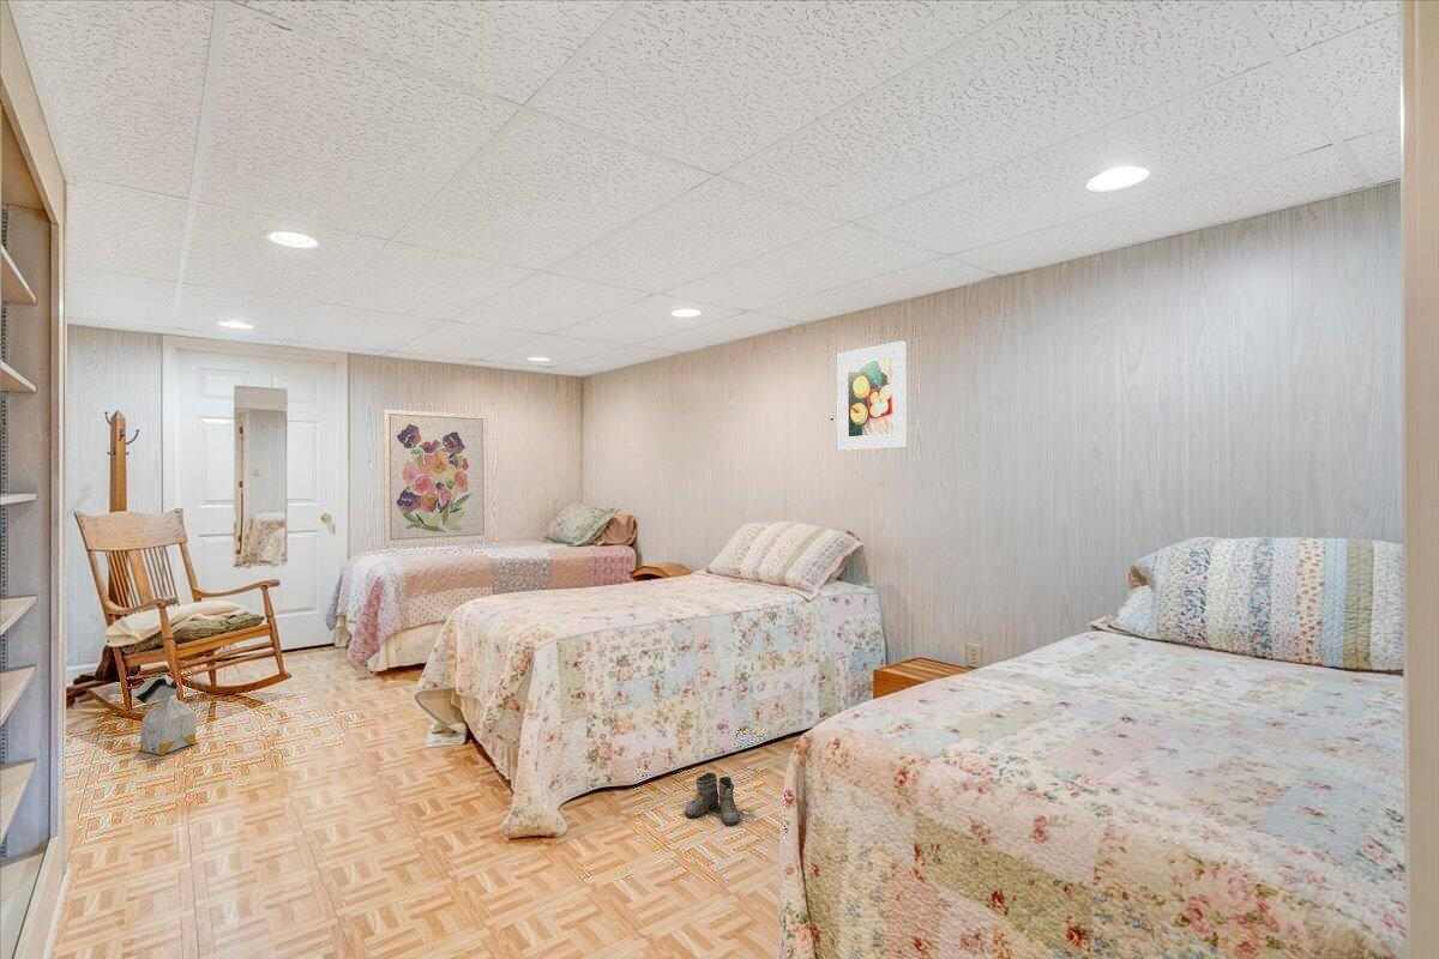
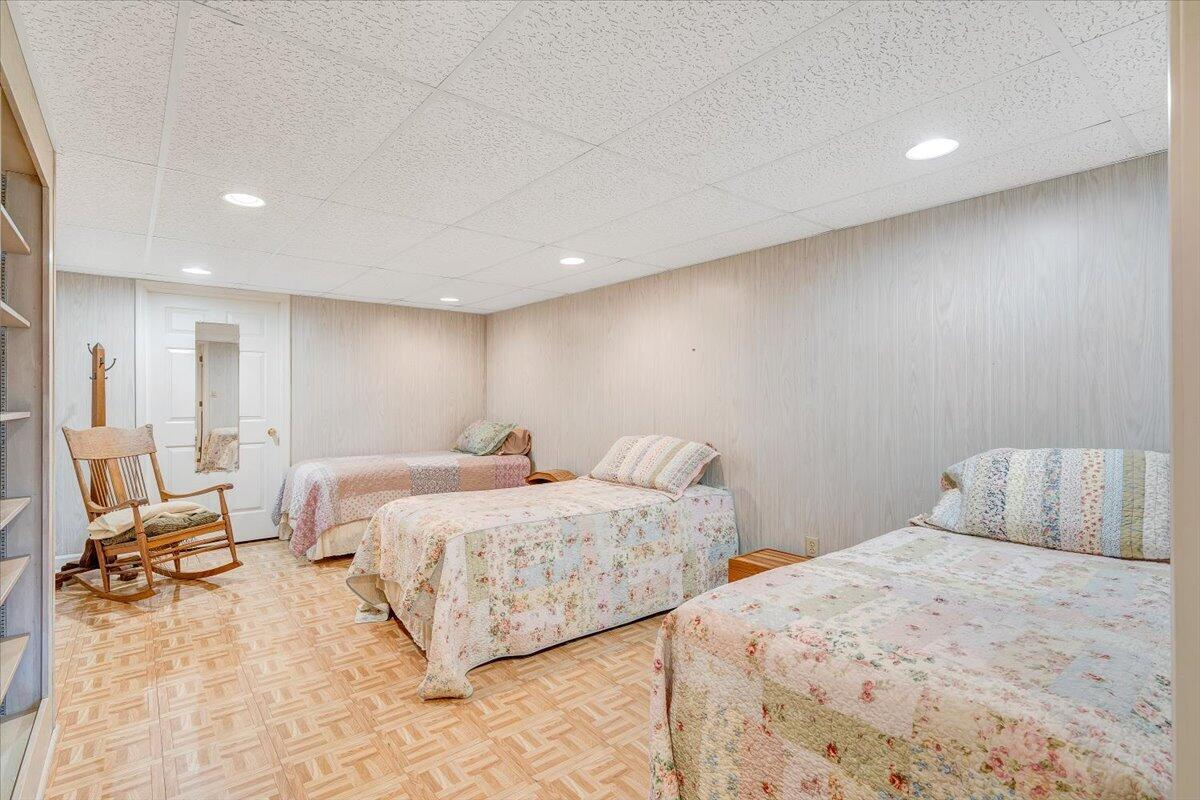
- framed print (869, 398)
- bag (167, 710)
- wall art (438, 477)
- boots (712, 796)
